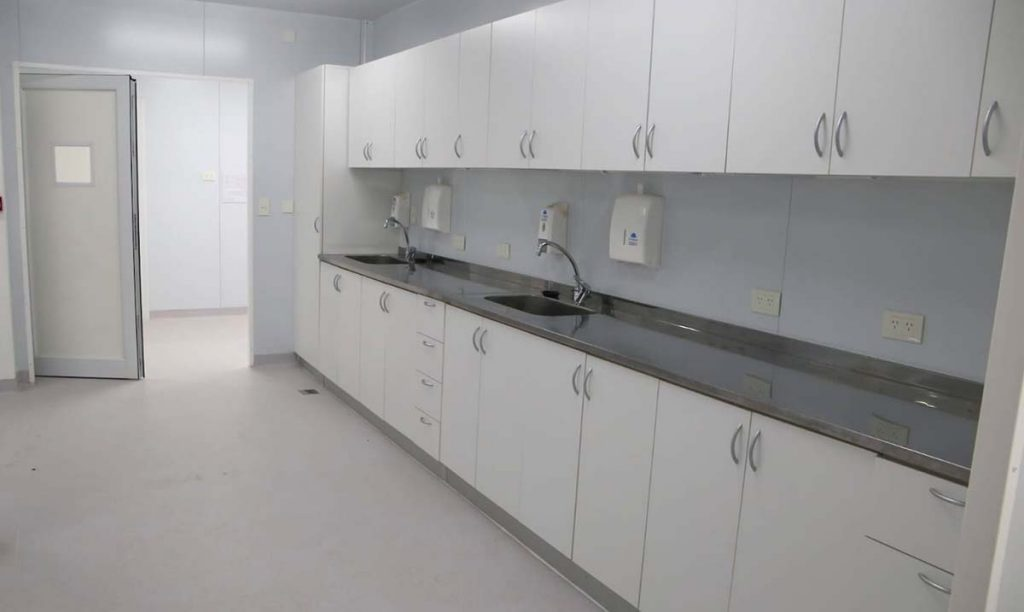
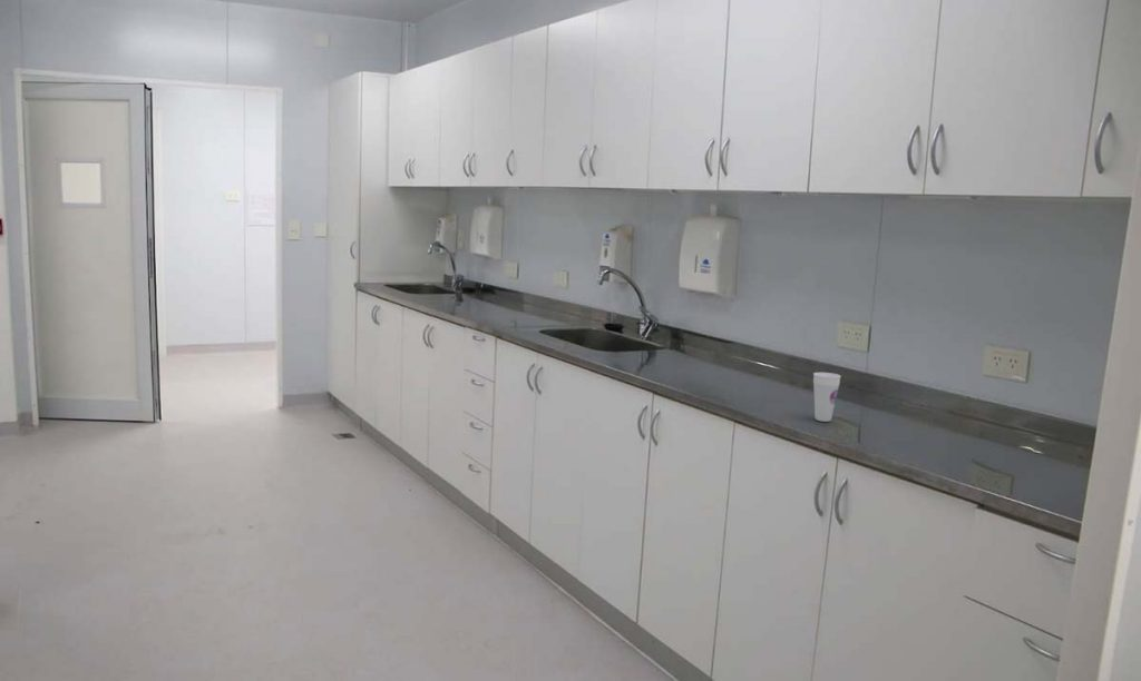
+ cup (825, 397)
